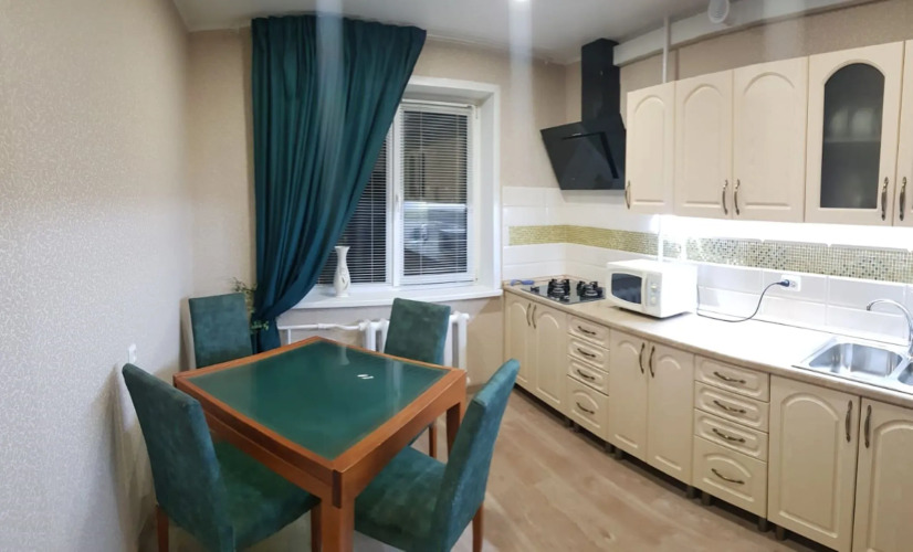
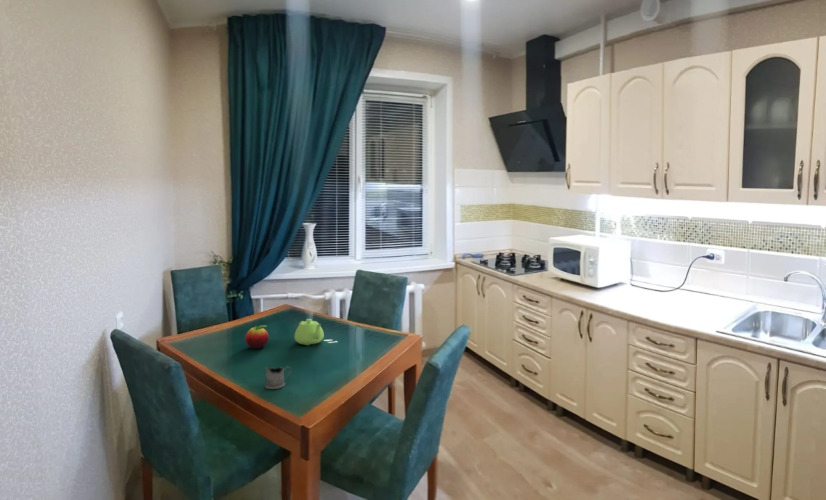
+ fruit (257, 336)
+ teapot (310, 331)
+ tea glass holder (278, 375)
